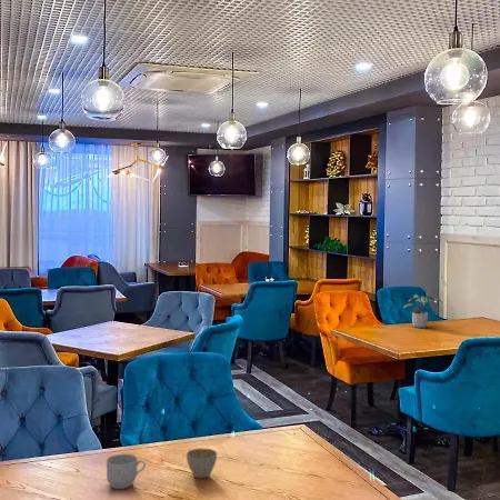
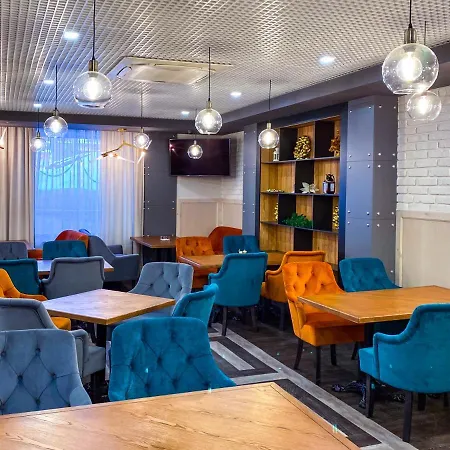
- mug (126, 471)
- potted plant (421, 311)
- flower pot (201, 463)
